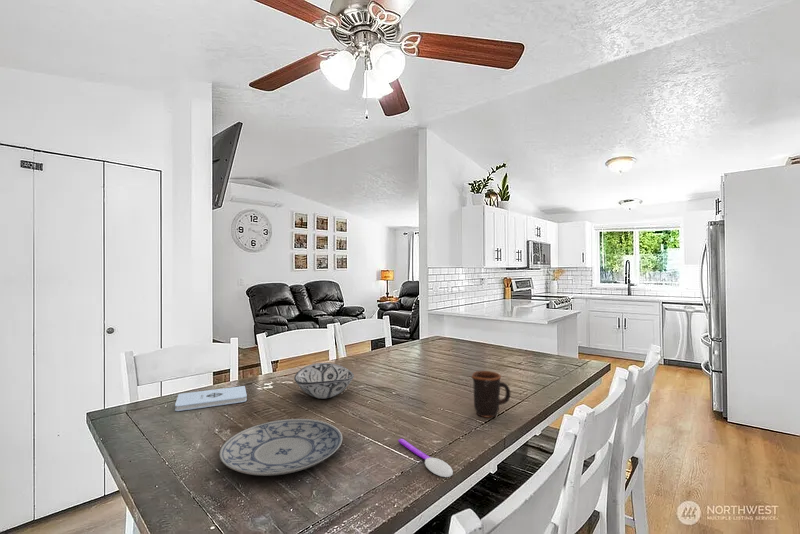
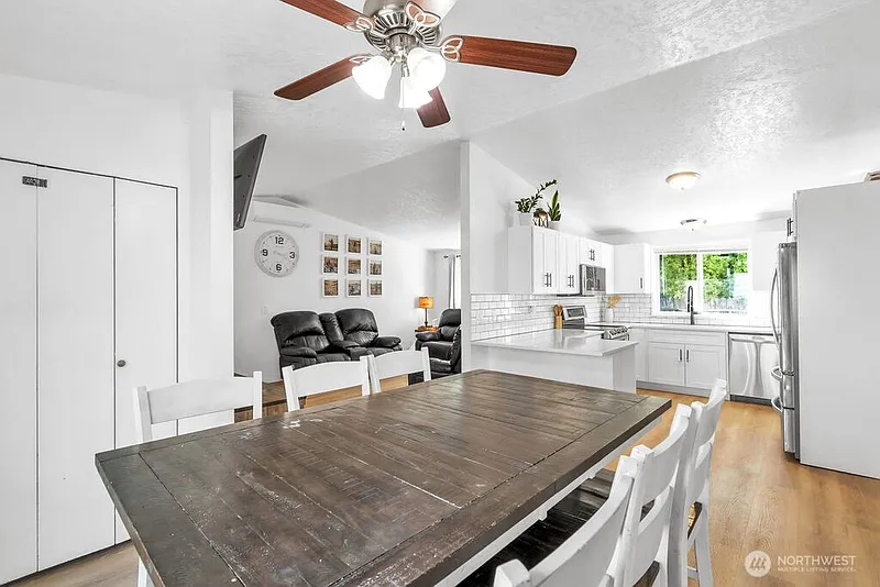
- plate (283, 448)
- notepad (212, 397)
- spoon (422, 455)
- mug (491, 393)
- decorative bowl (324, 382)
